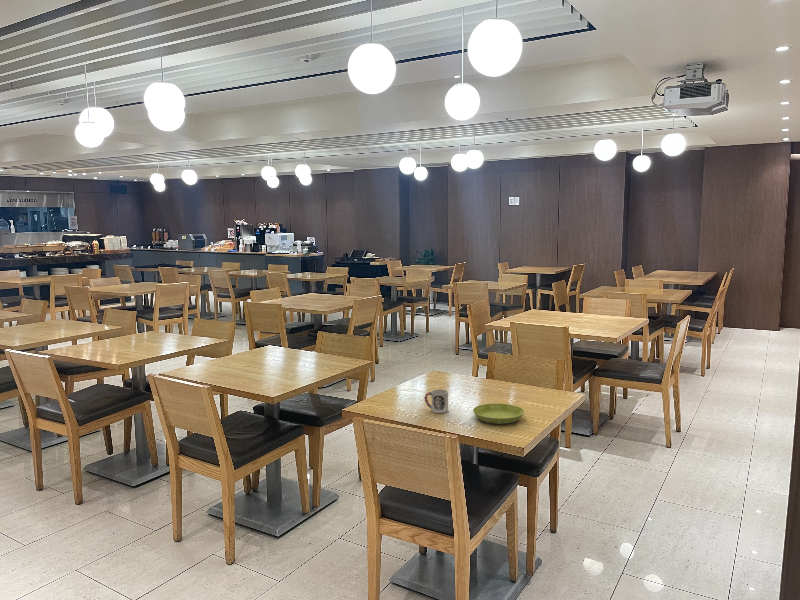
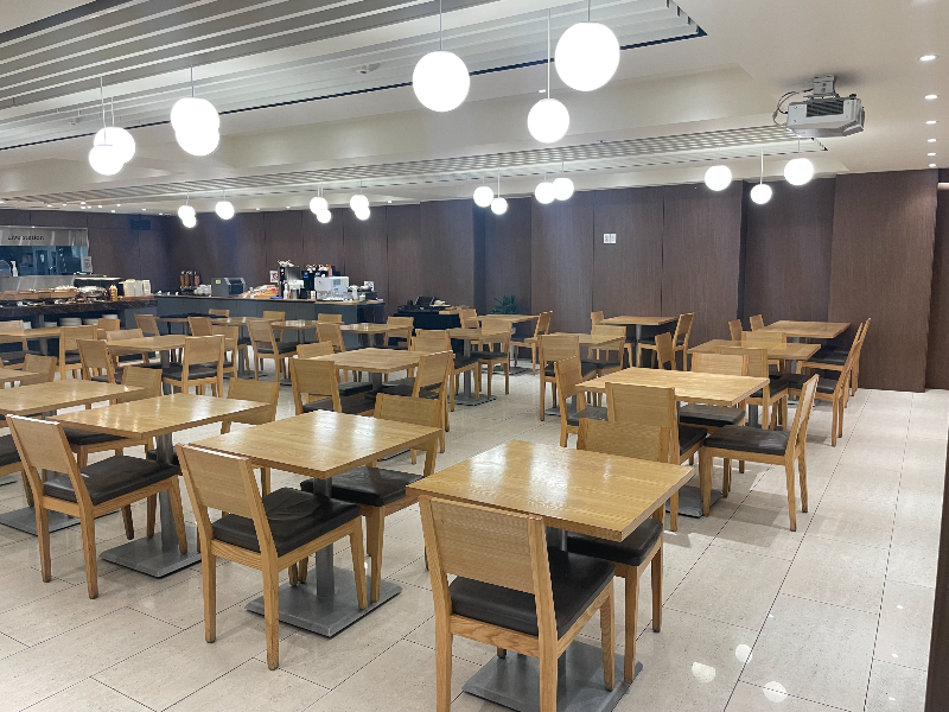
- cup (436, 400)
- saucer (498, 414)
